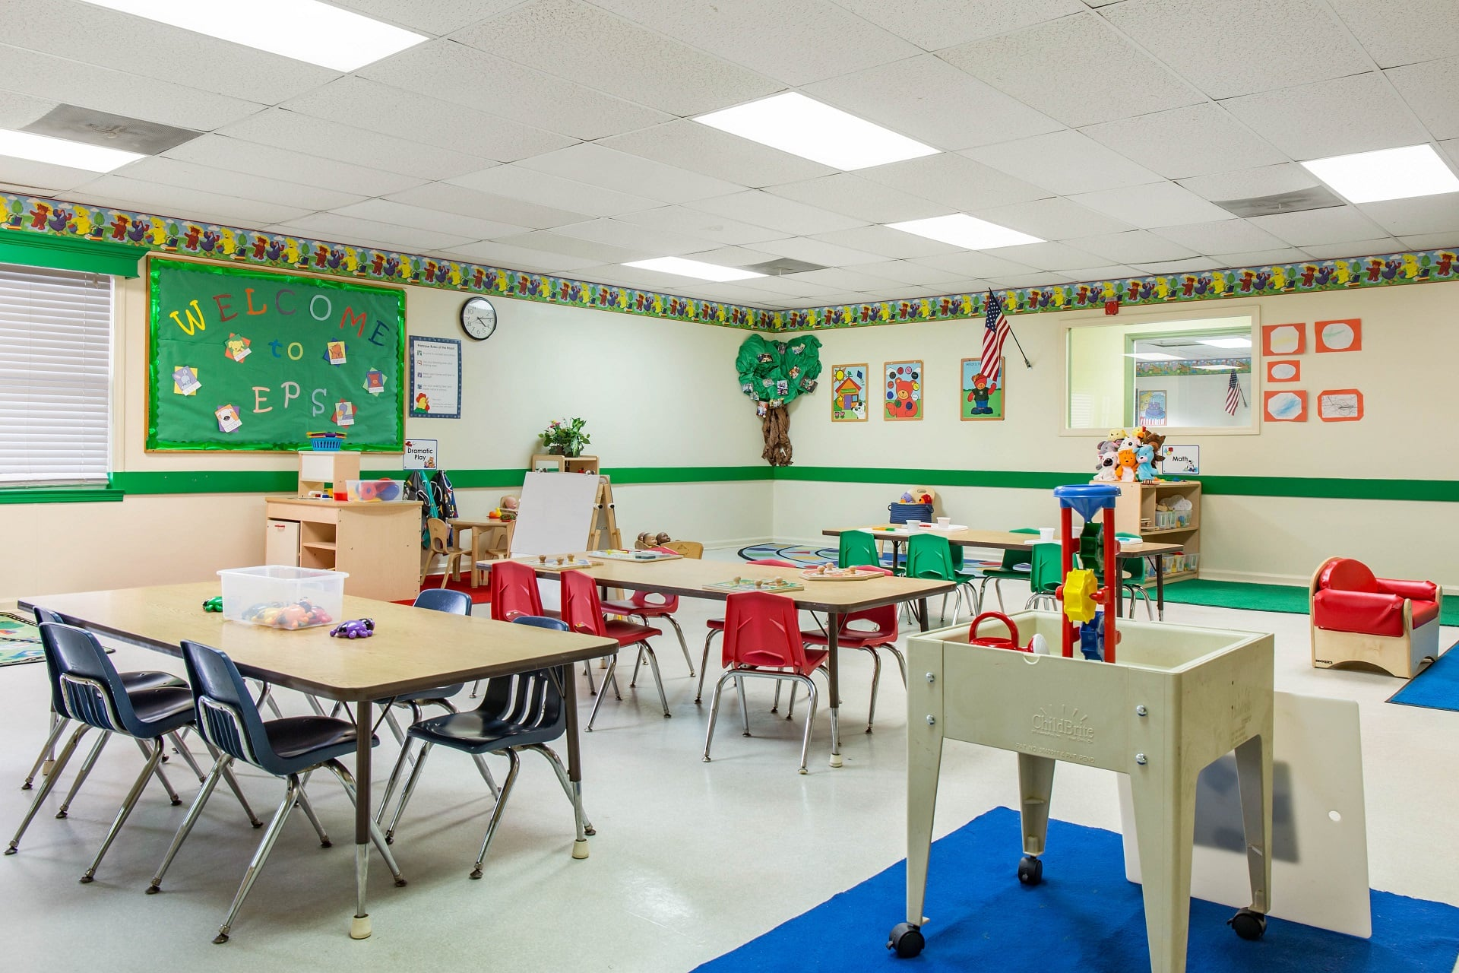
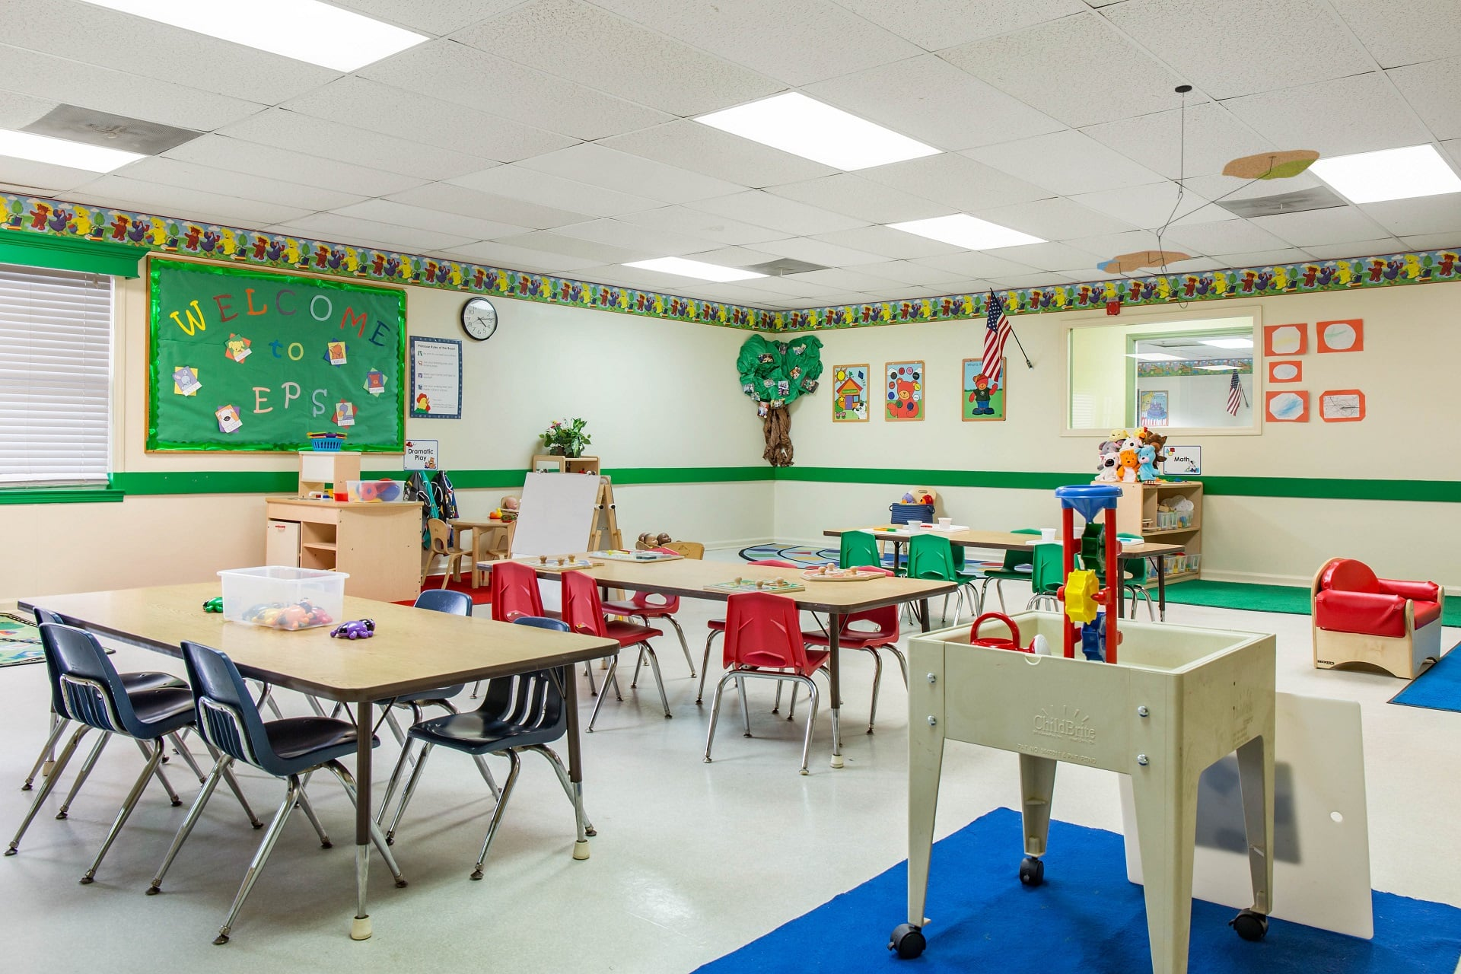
+ ceiling mobile (1203, 205)
